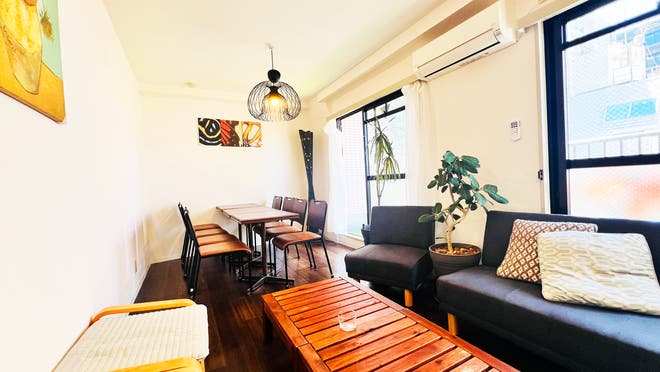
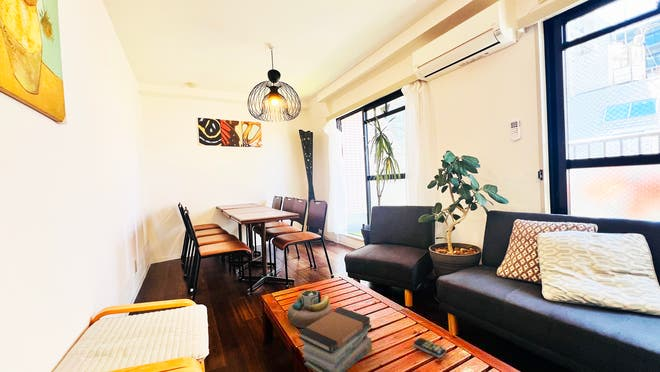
+ book stack (336, 341)
+ remote control (429, 347)
+ decorative bowl (309, 303)
